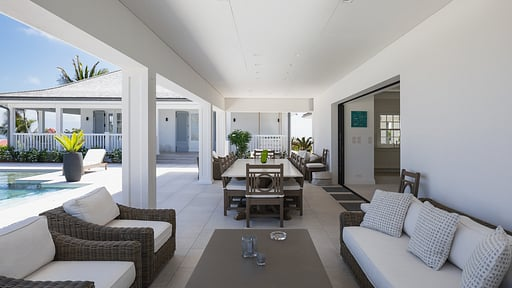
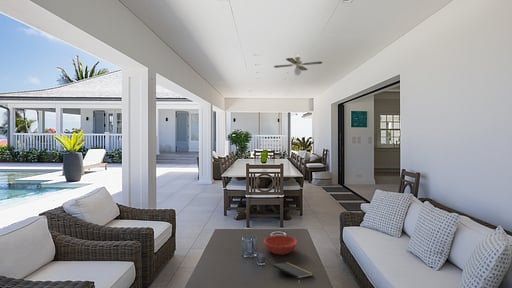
+ bowl (280, 245)
+ ceiling fan (297, 66)
+ notepad (292, 269)
